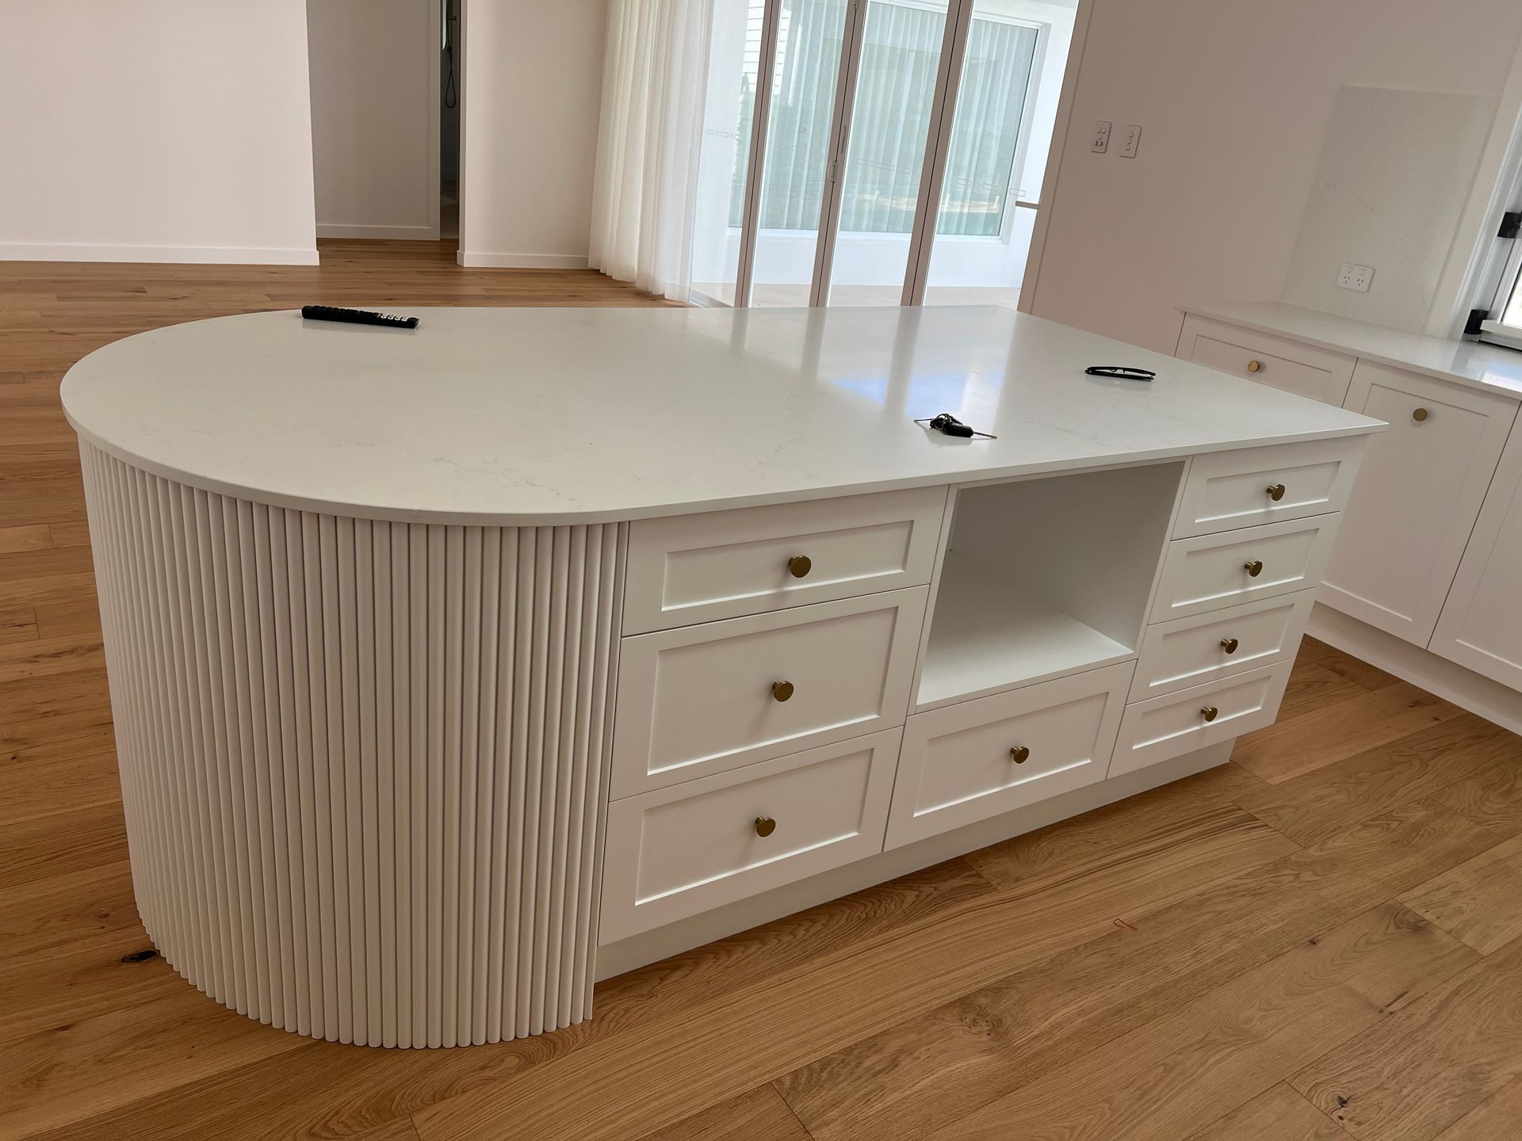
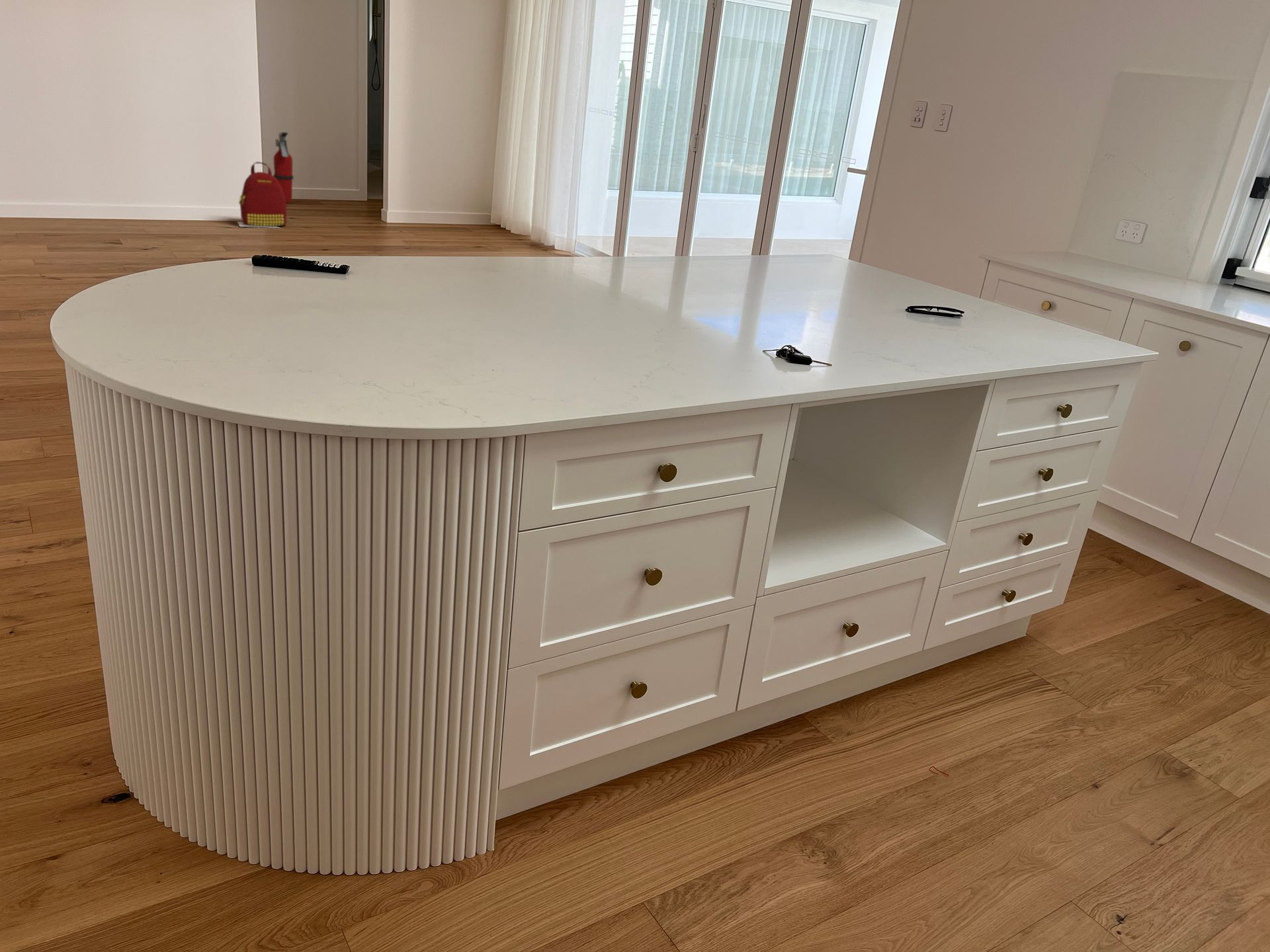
+ fire extinguisher (283, 166)
+ backpack (262, 194)
